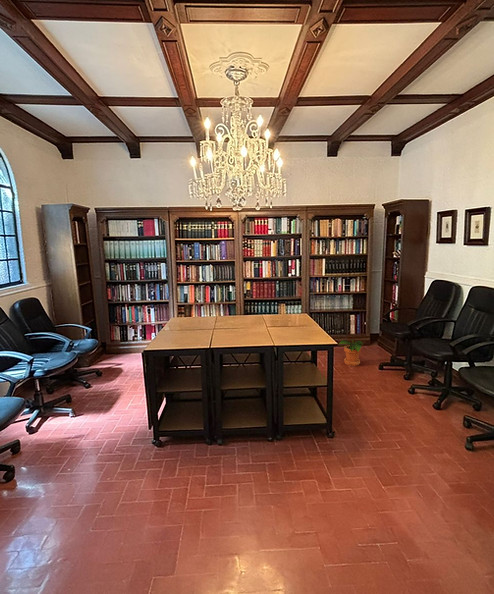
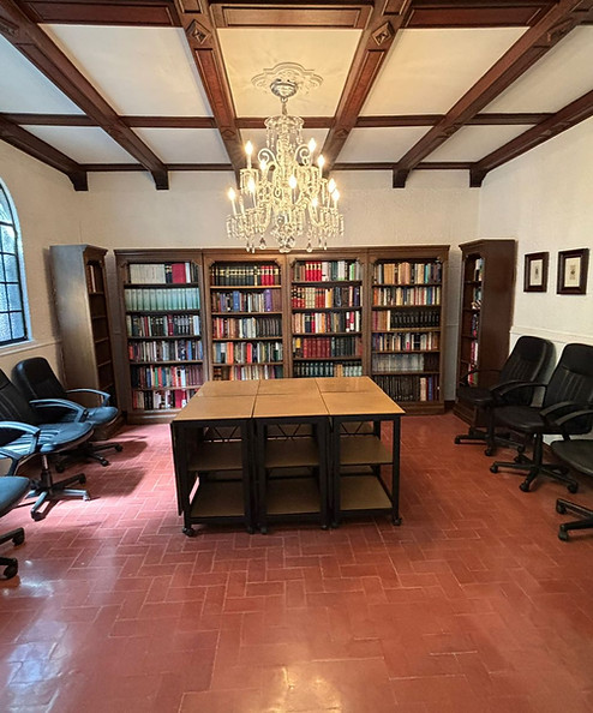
- potted plant (351, 352)
